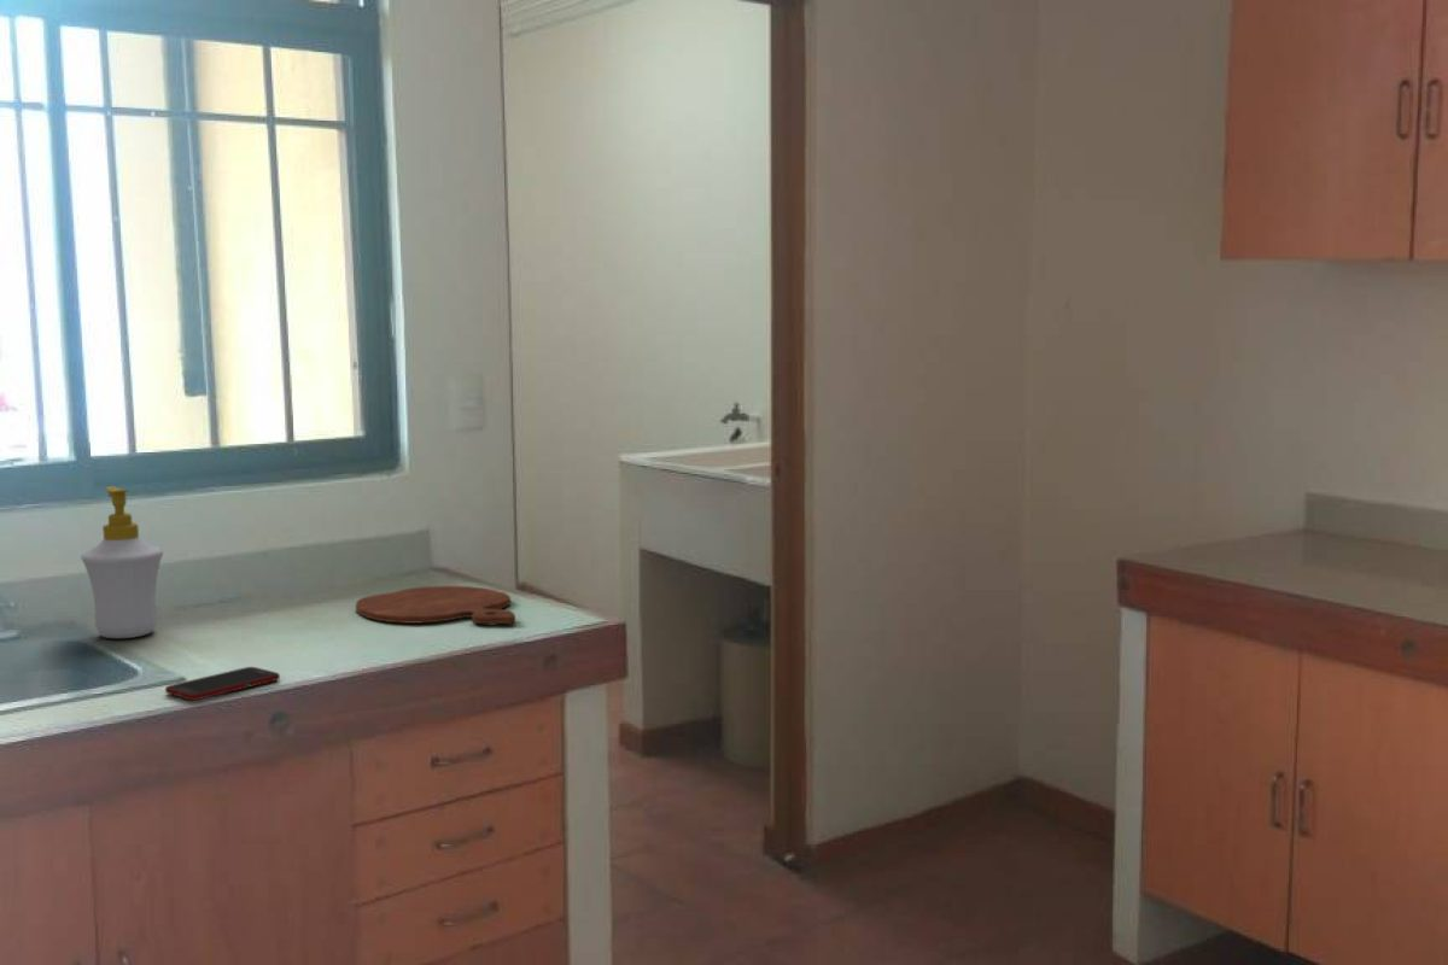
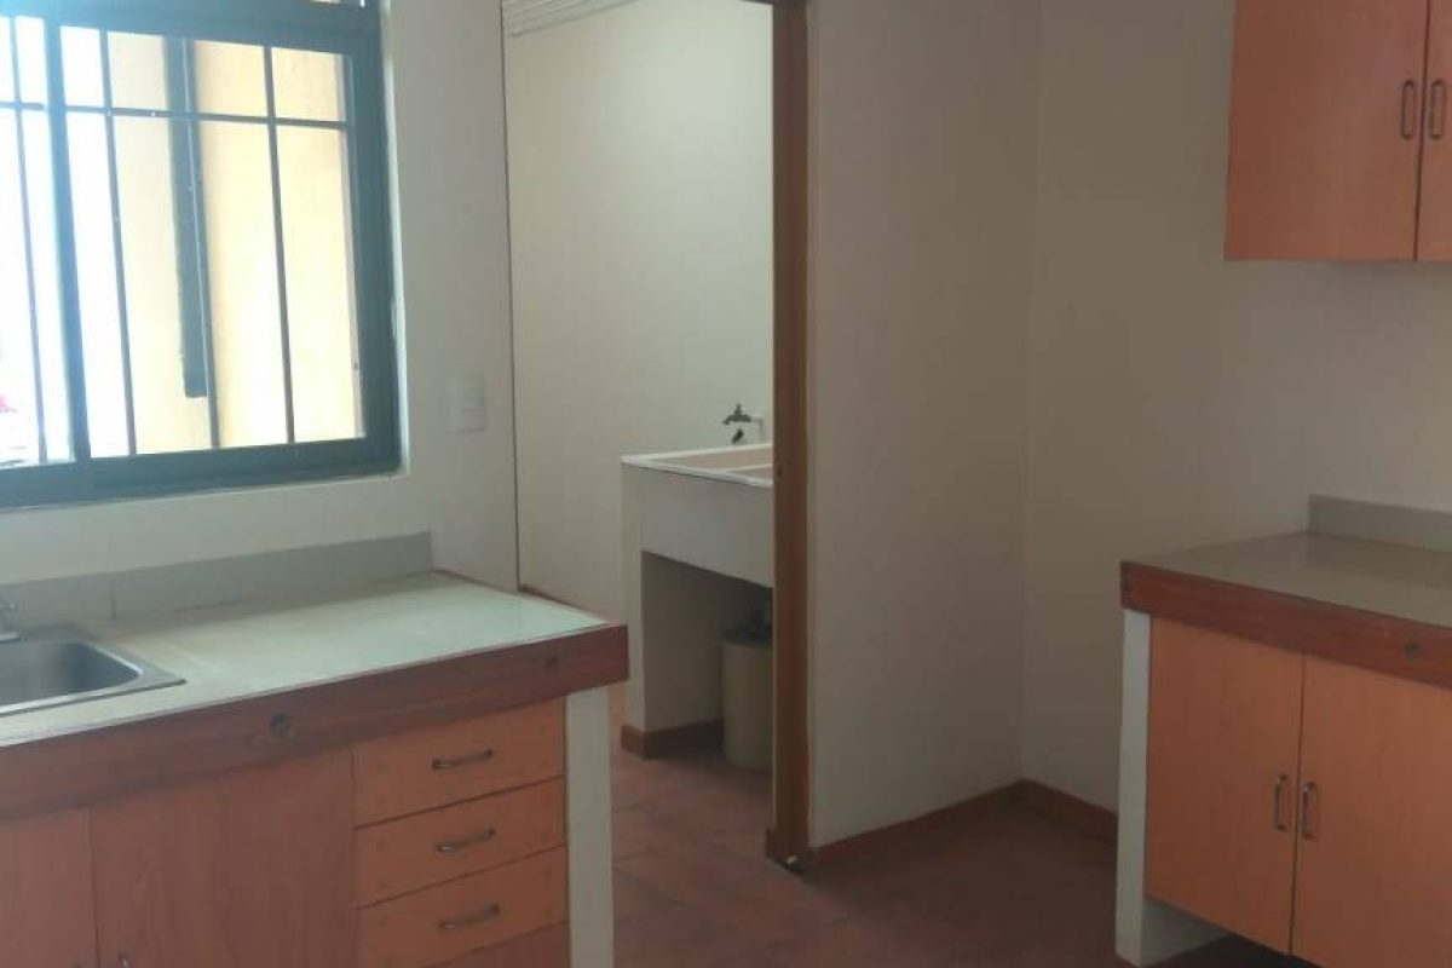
- soap bottle (122, 561)
- cell phone (223, 683)
- cutting board (449, 607)
